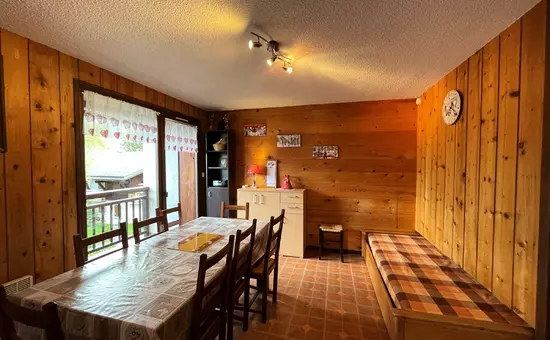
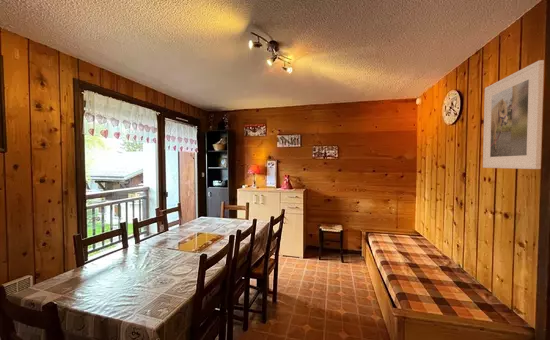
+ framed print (508, 122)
